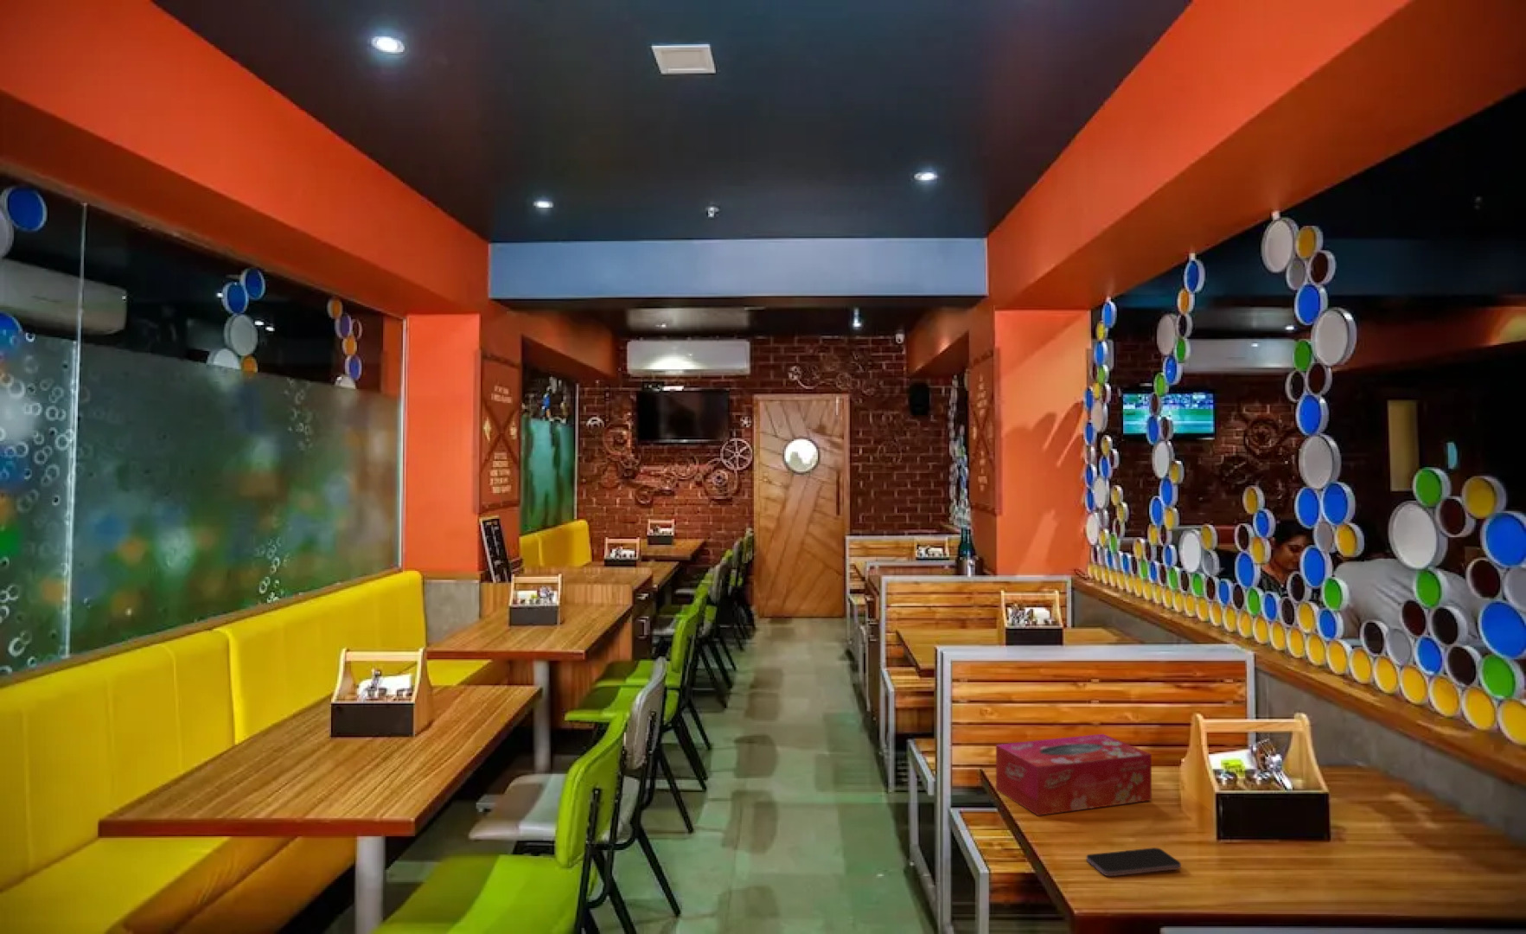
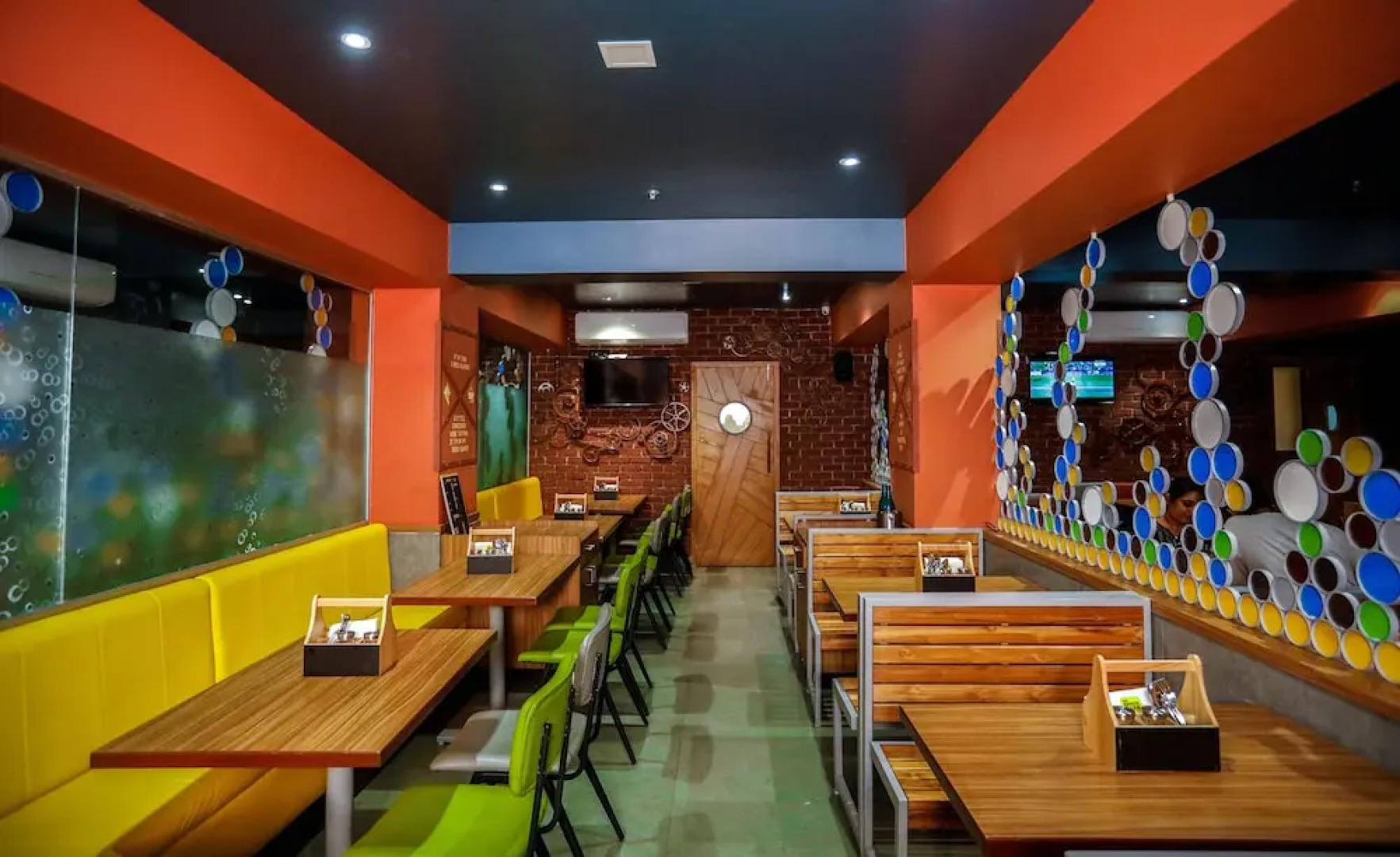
- smartphone (1133, 861)
- tissue box (1073, 772)
